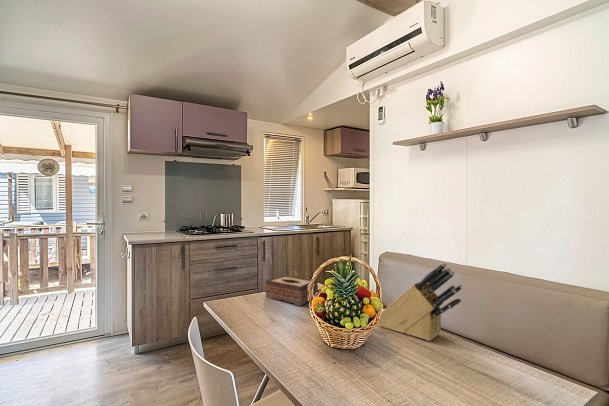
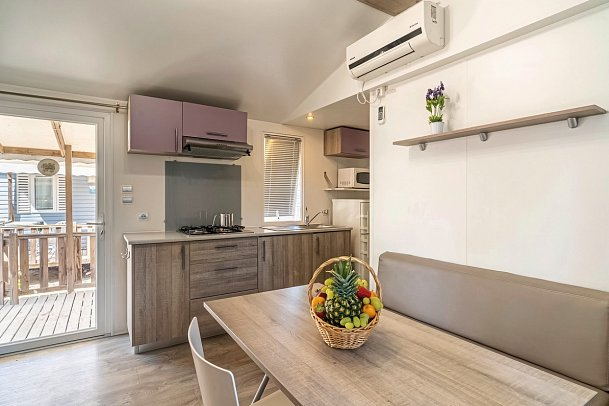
- tissue box (291, 289)
- knife block (416, 296)
